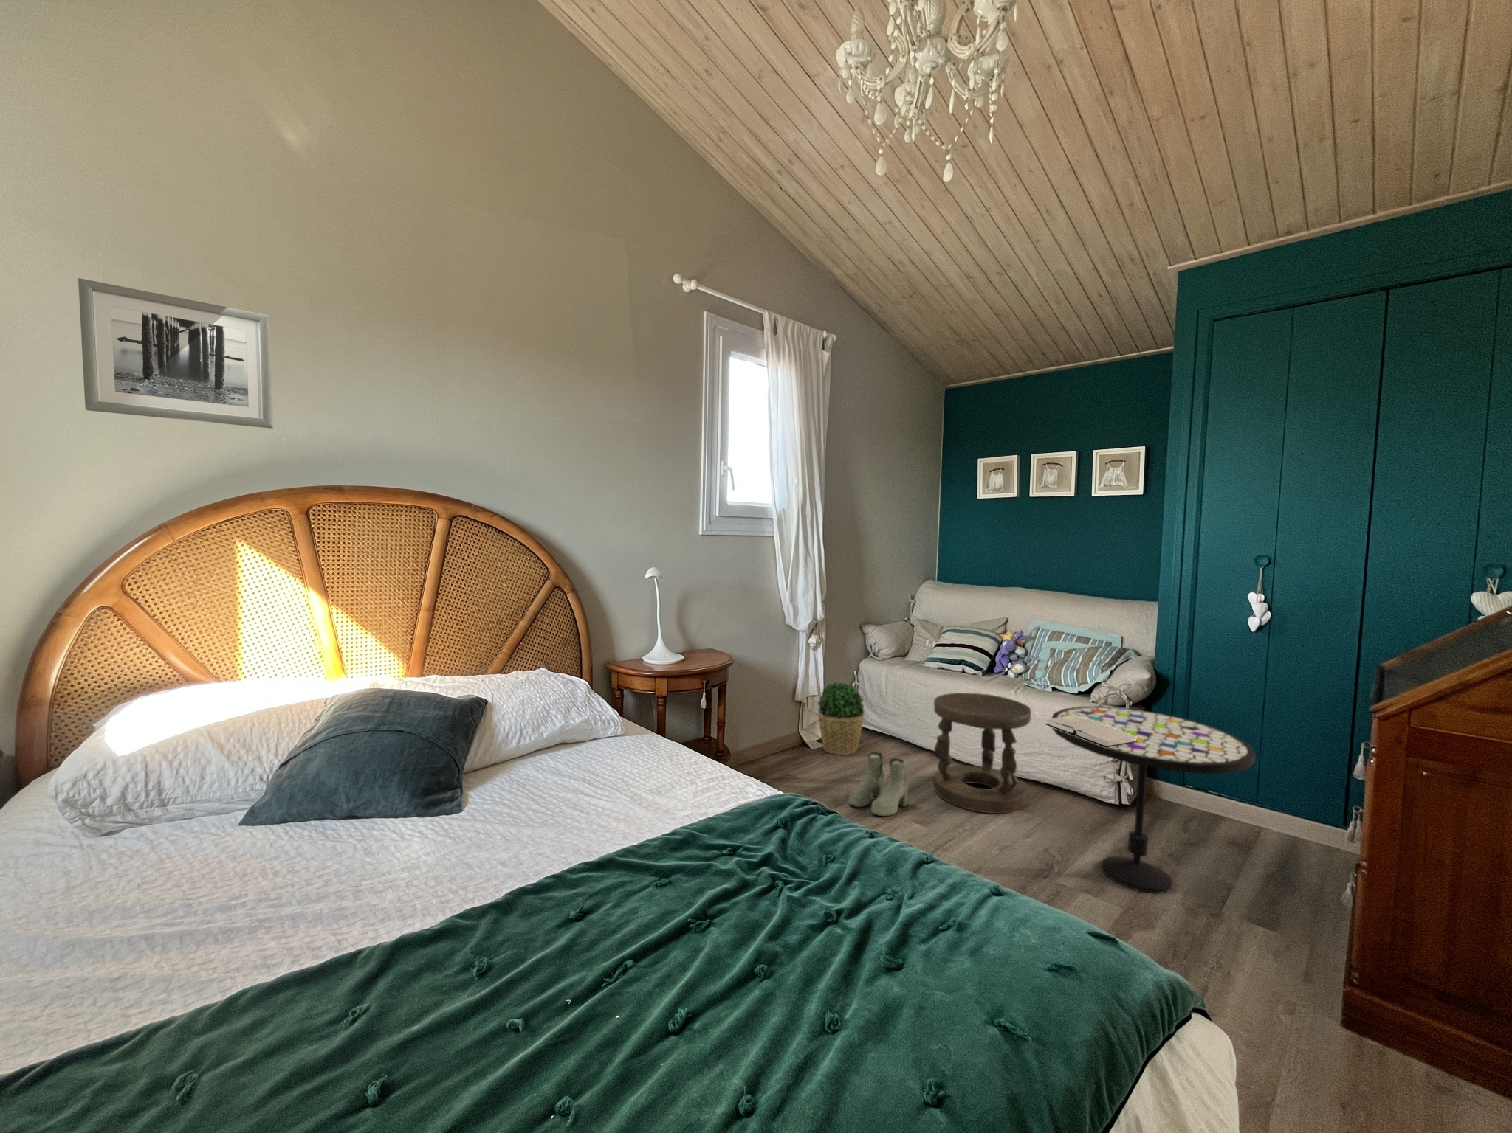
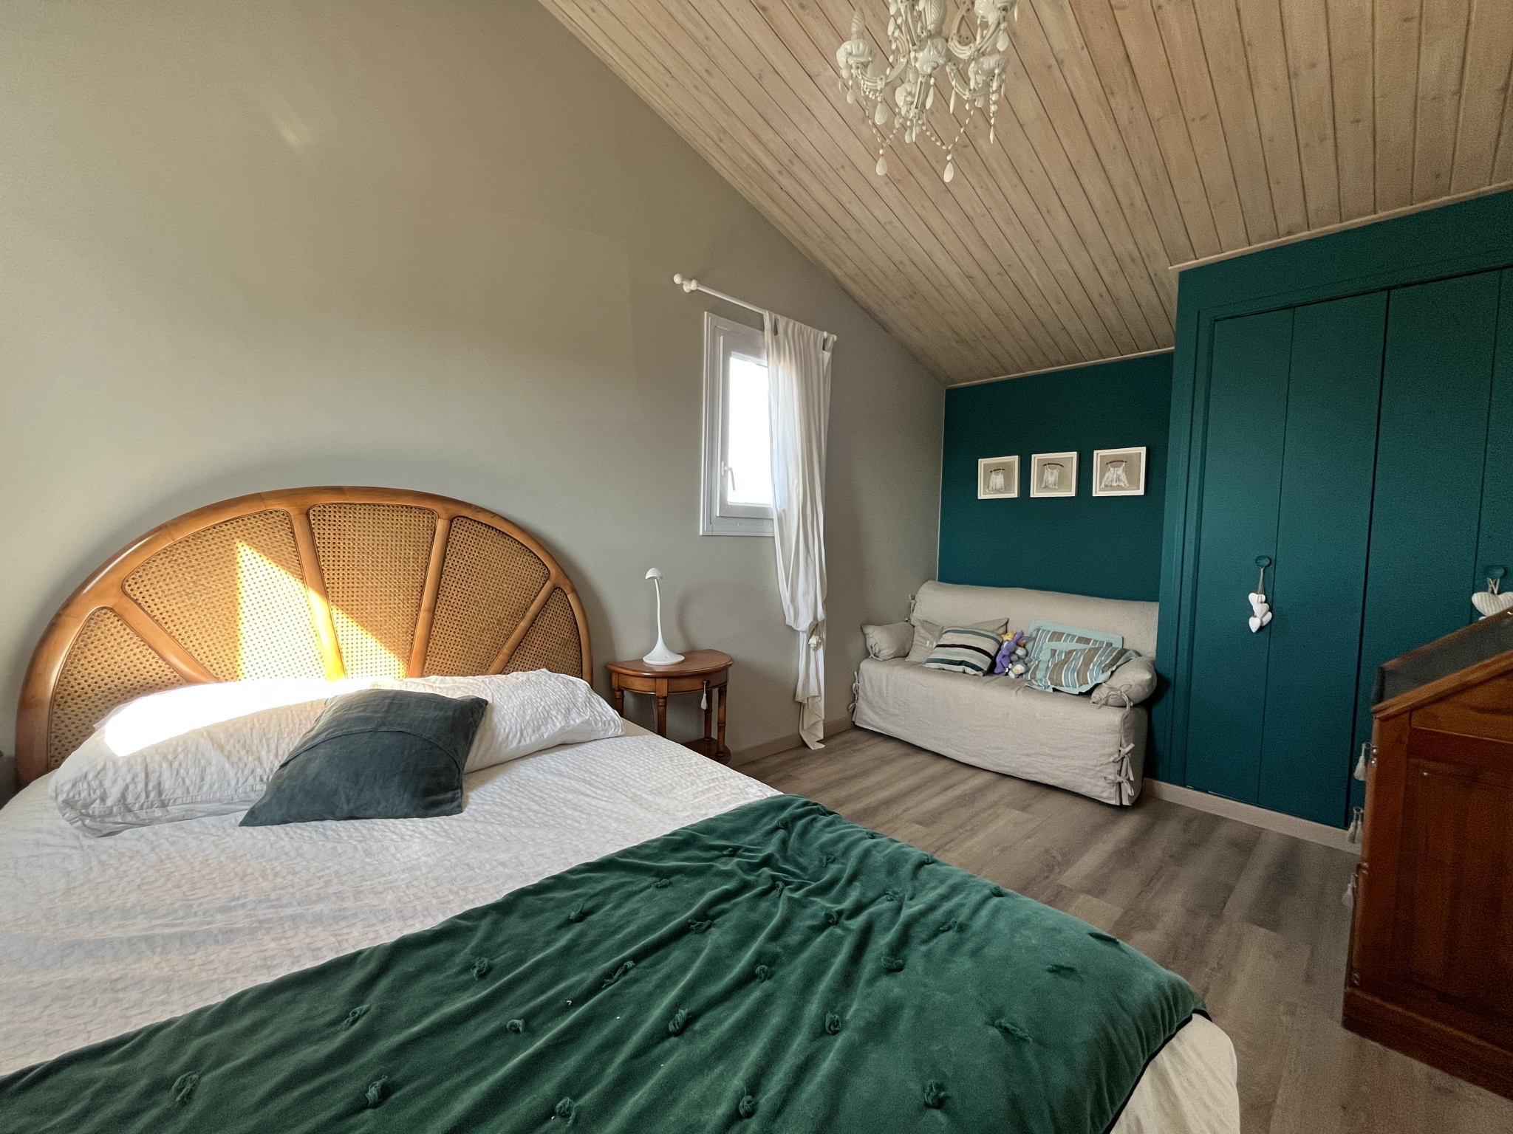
- stool (981, 746)
- hardback book (1089, 728)
- potted plant (841, 716)
- side table (1139, 805)
- wall art (183, 359)
- boots (880, 782)
